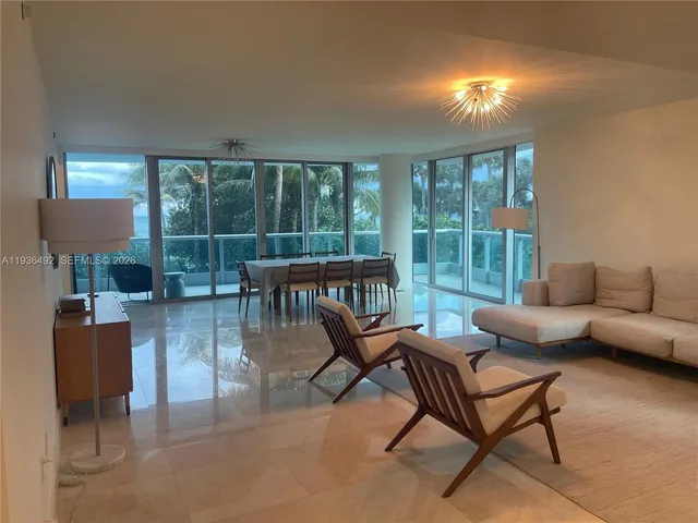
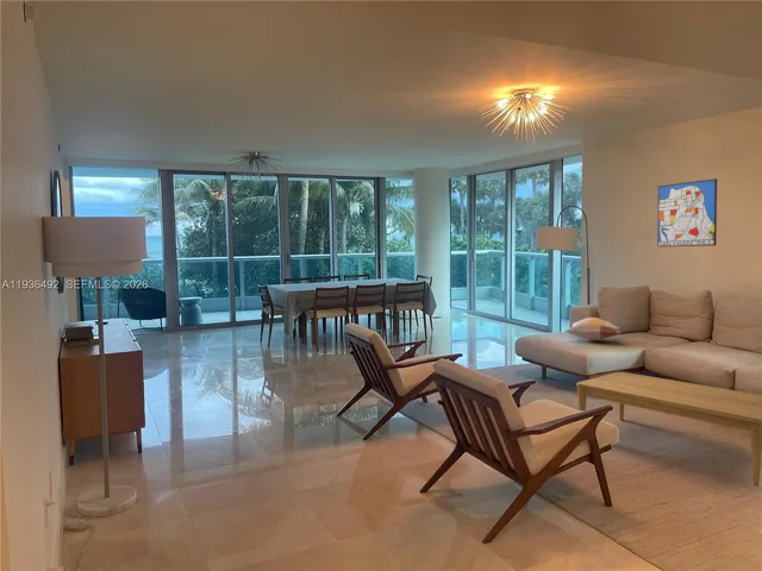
+ wall art (685, 214)
+ coffee table (679, 415)
+ decorative pillow (594, 328)
